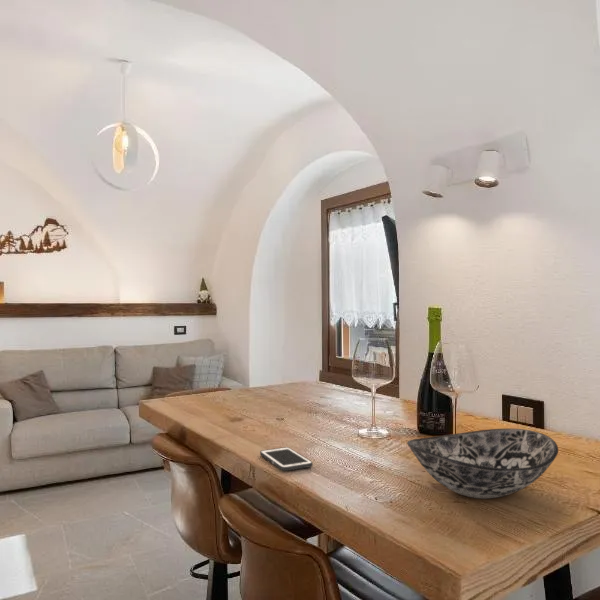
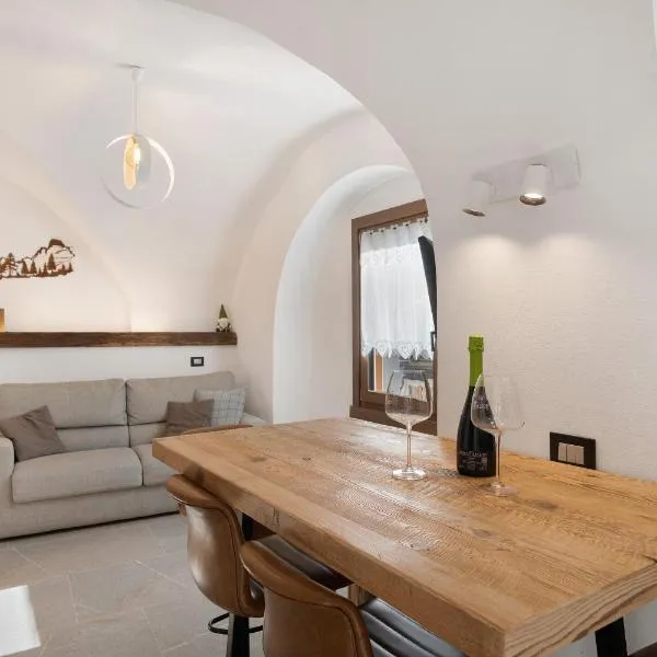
- bowl (481, 464)
- cell phone (285, 458)
